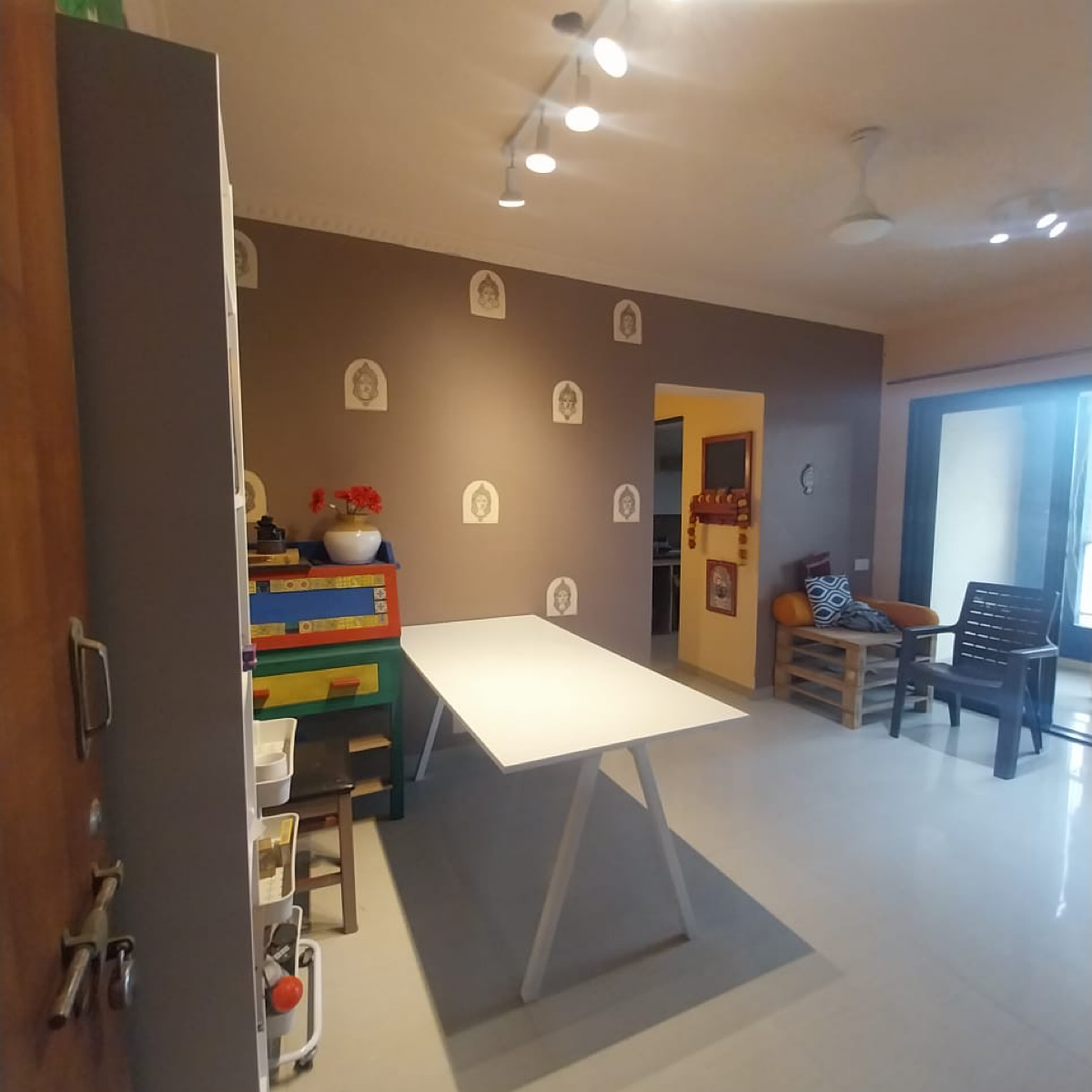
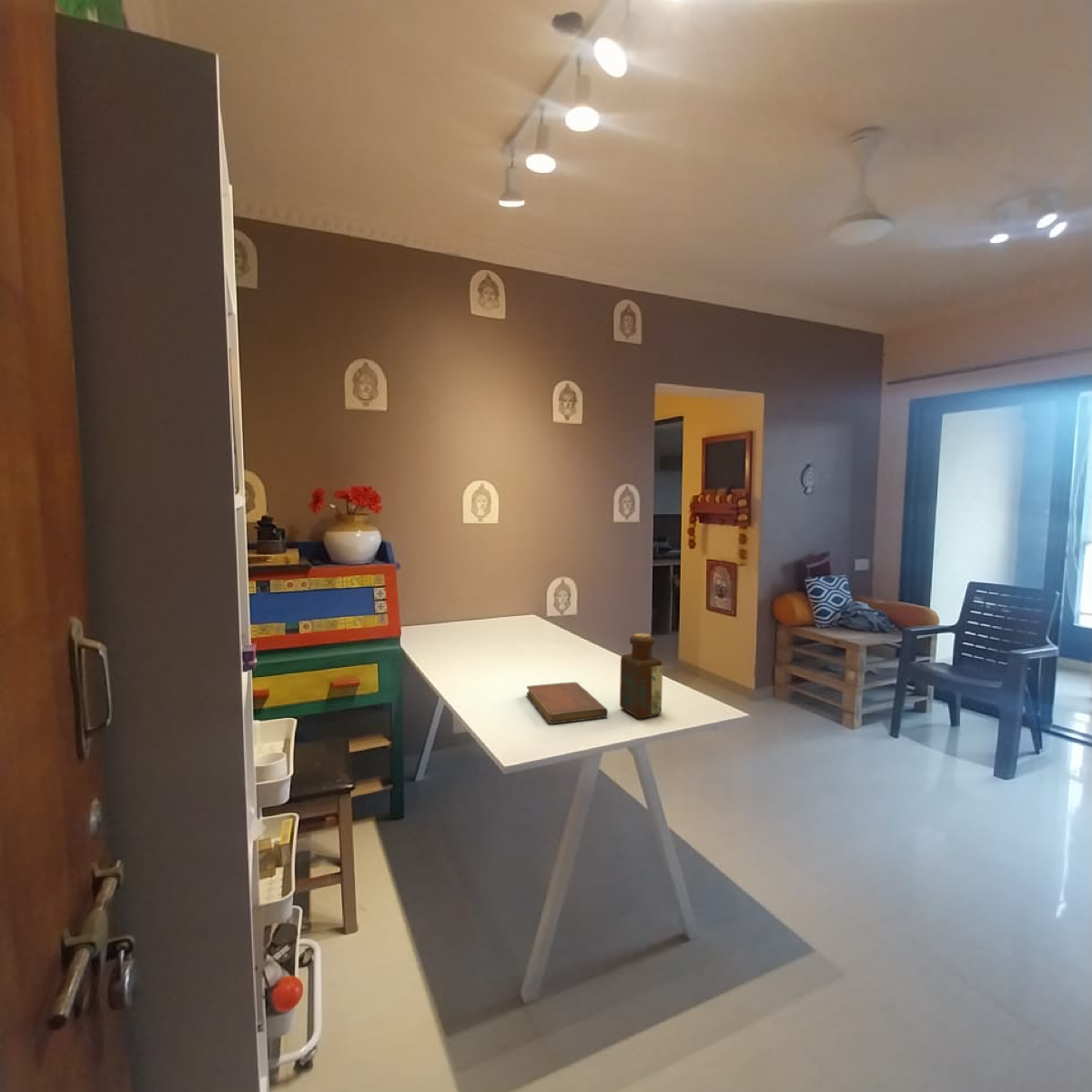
+ bottle (641, 673)
+ notebook (564, 701)
